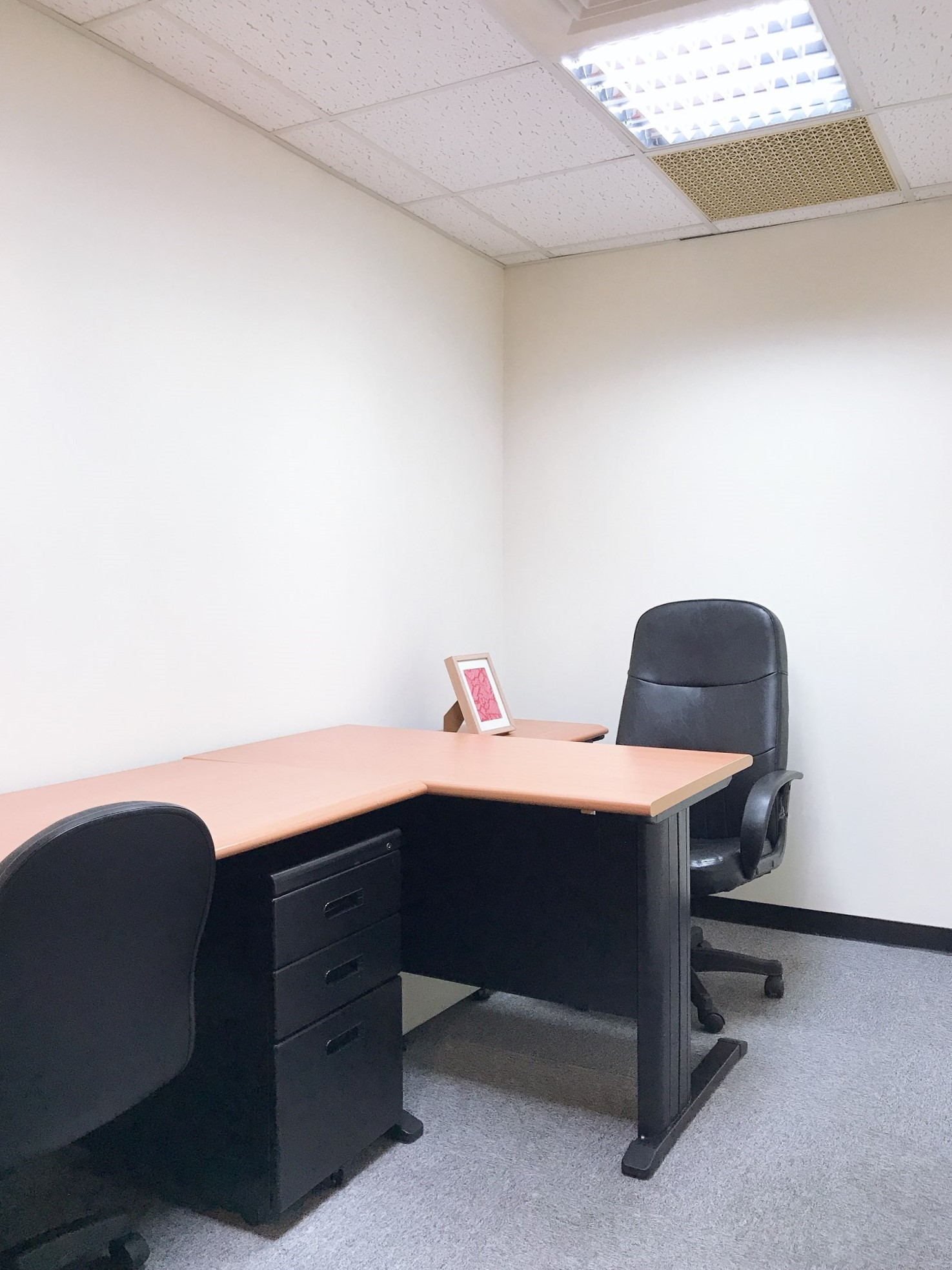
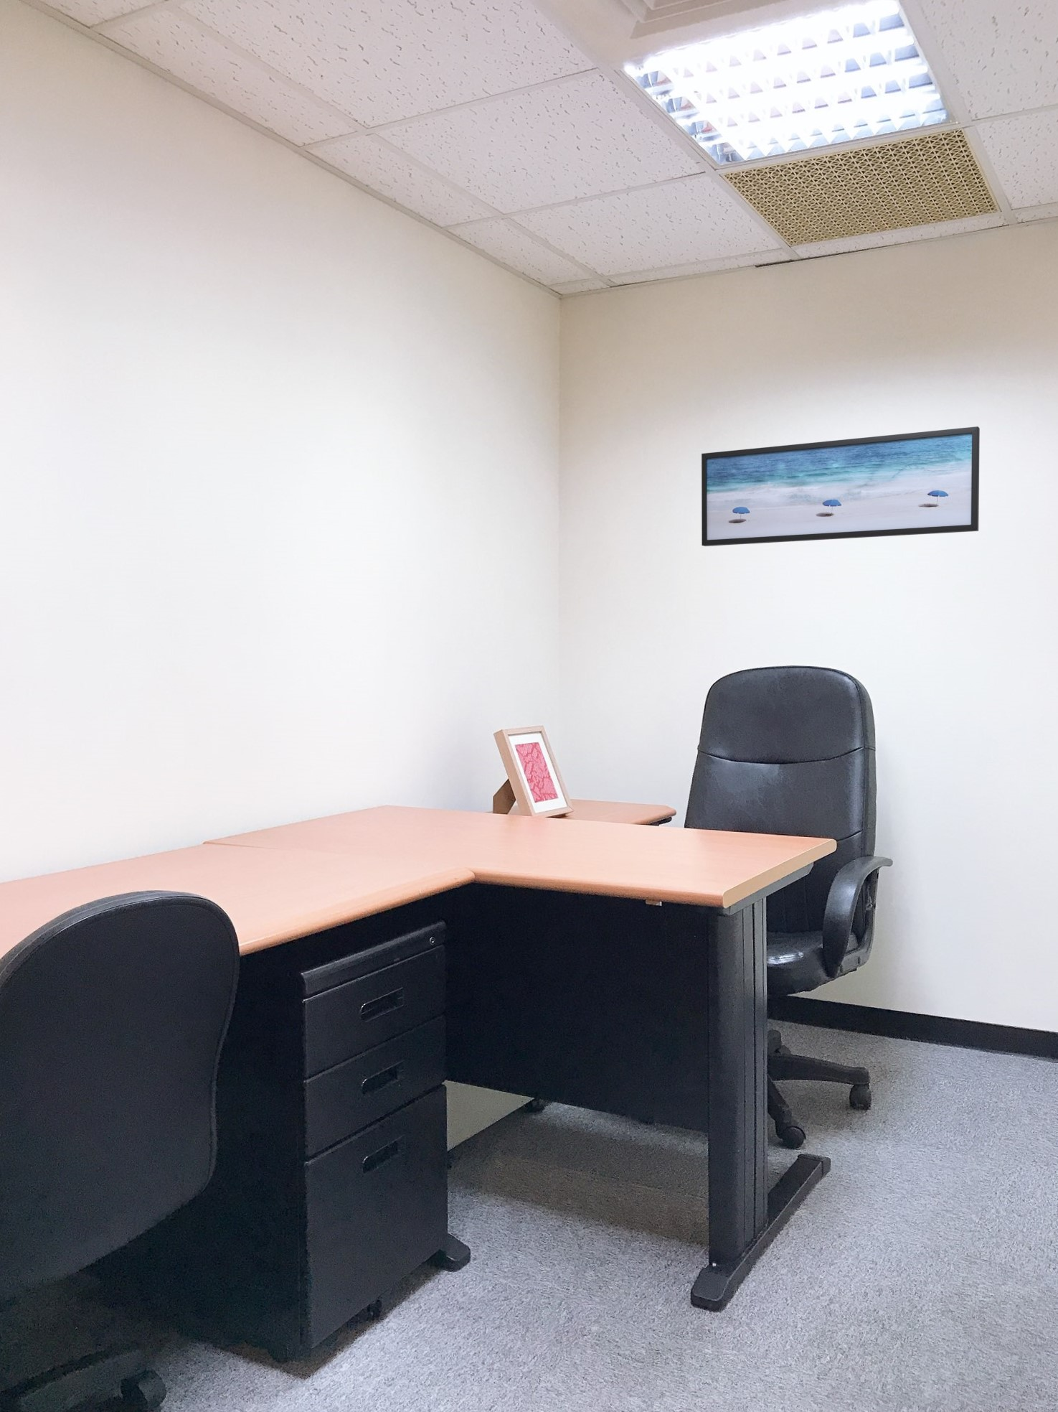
+ wall art (832, 490)
